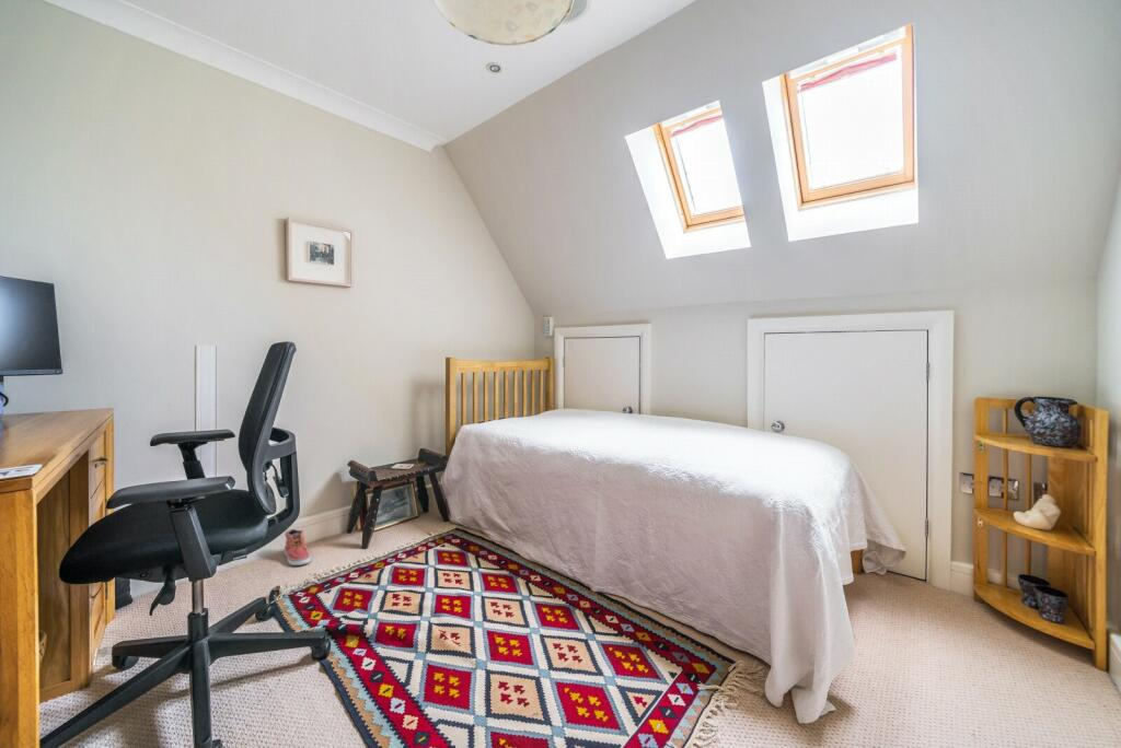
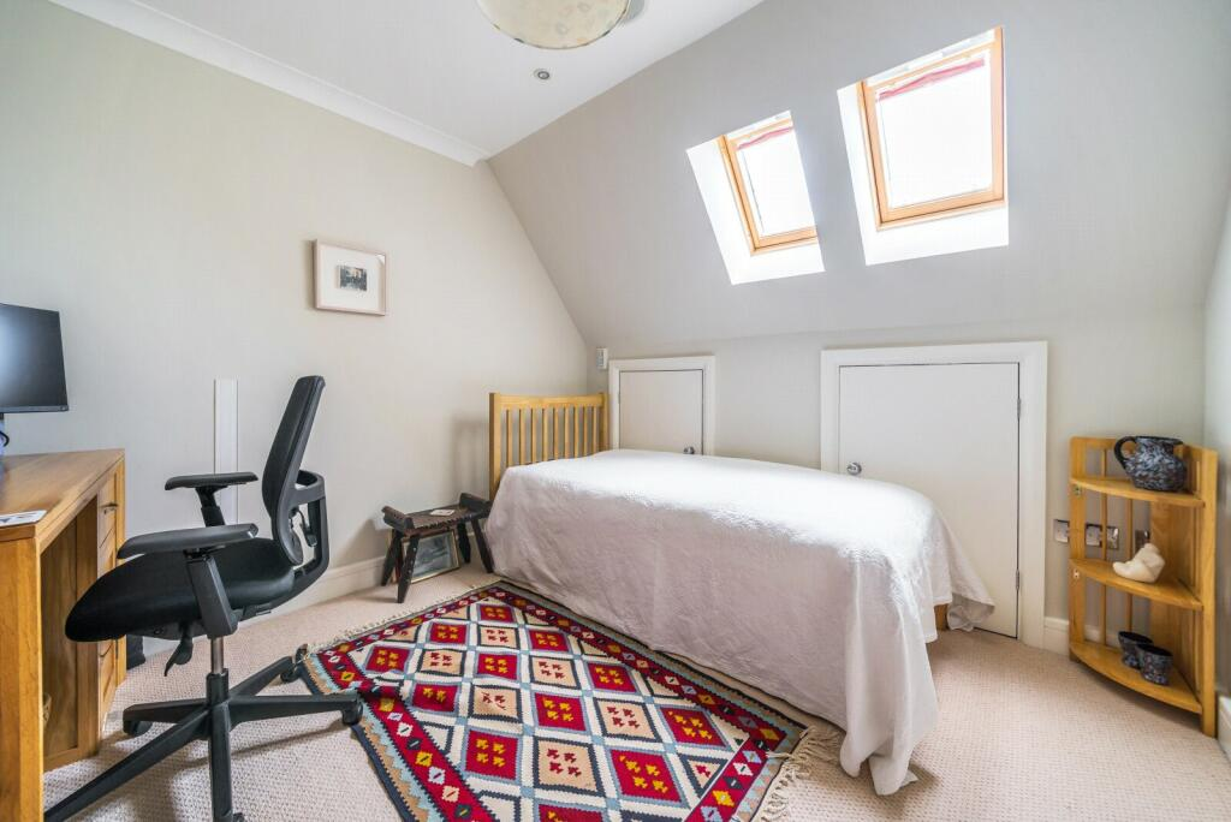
- shoe (296, 546)
